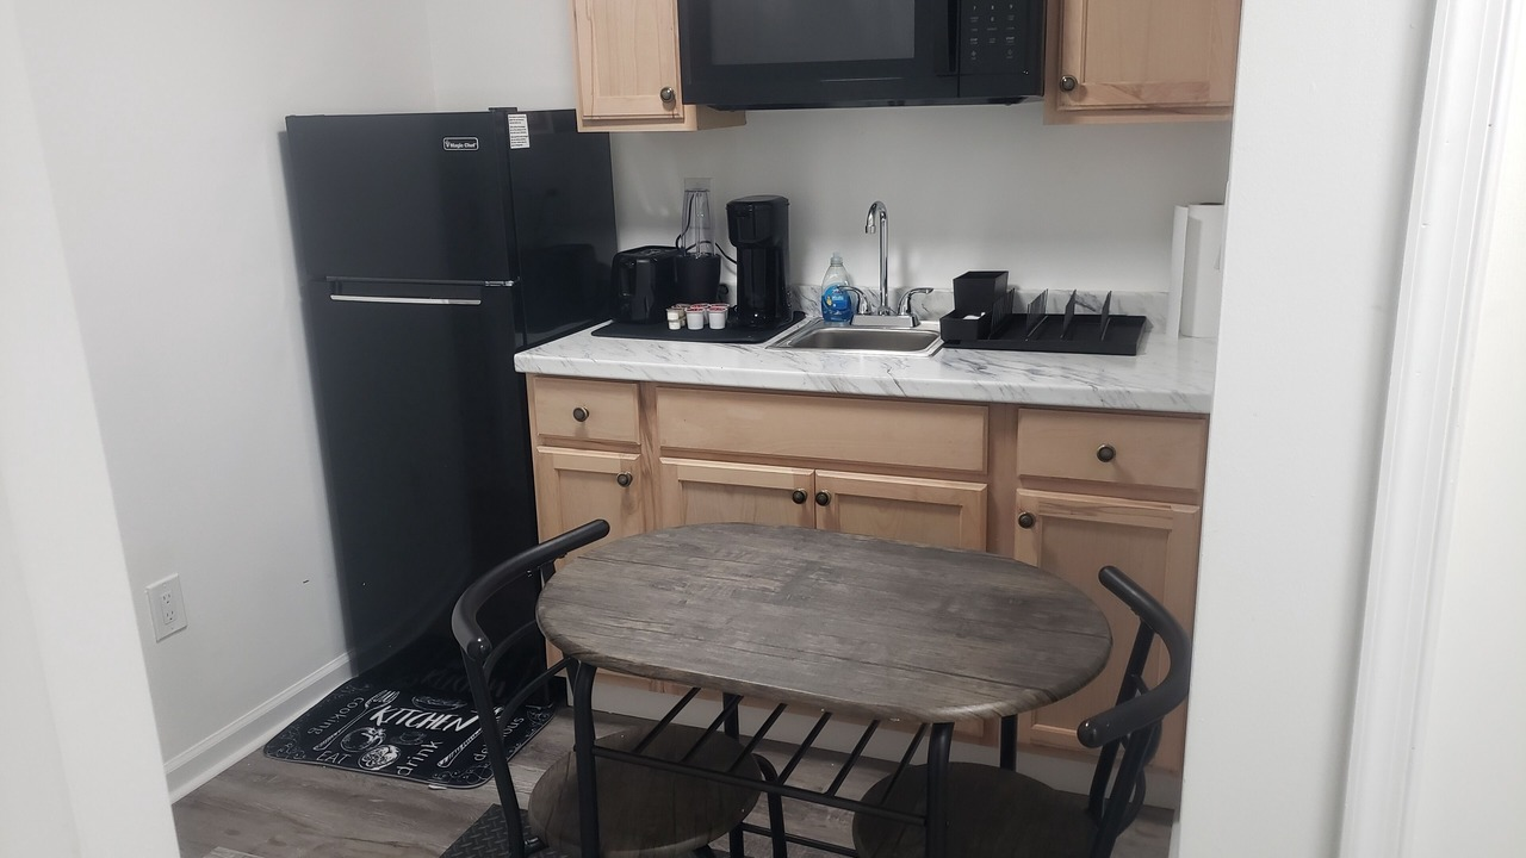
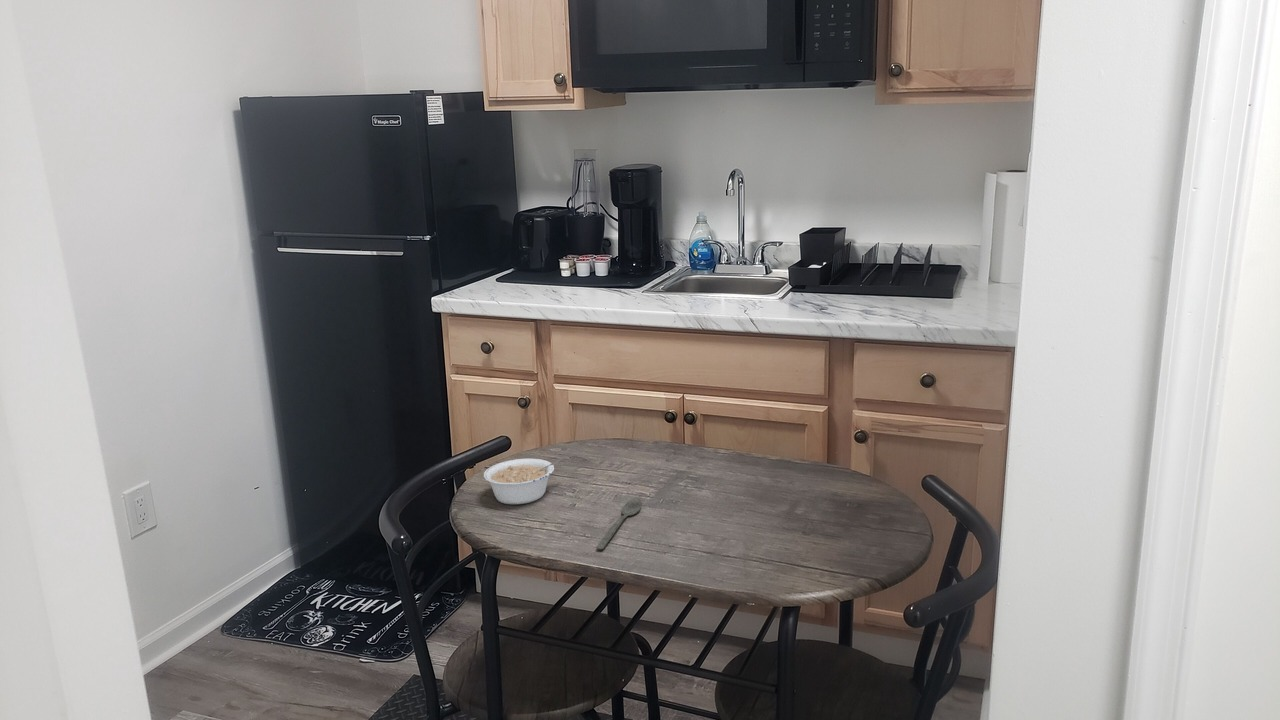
+ legume (521, 479)
+ spoon (619, 522)
